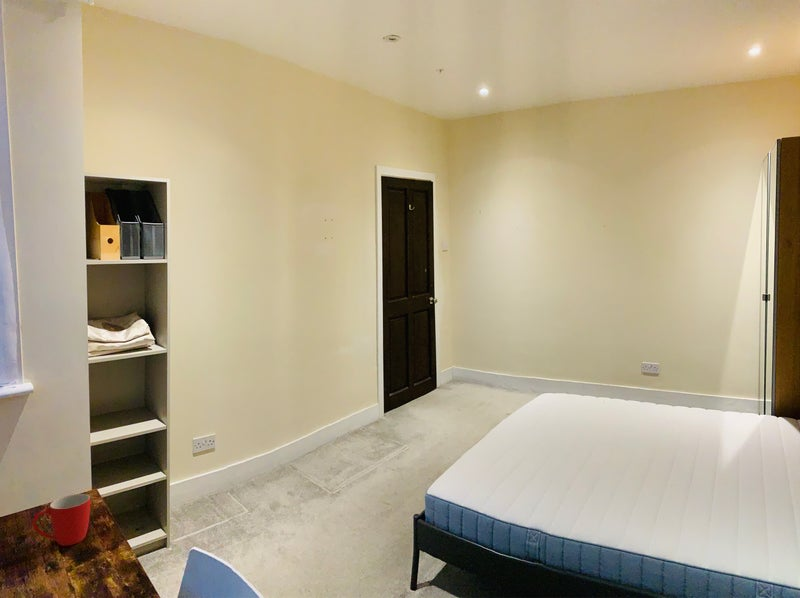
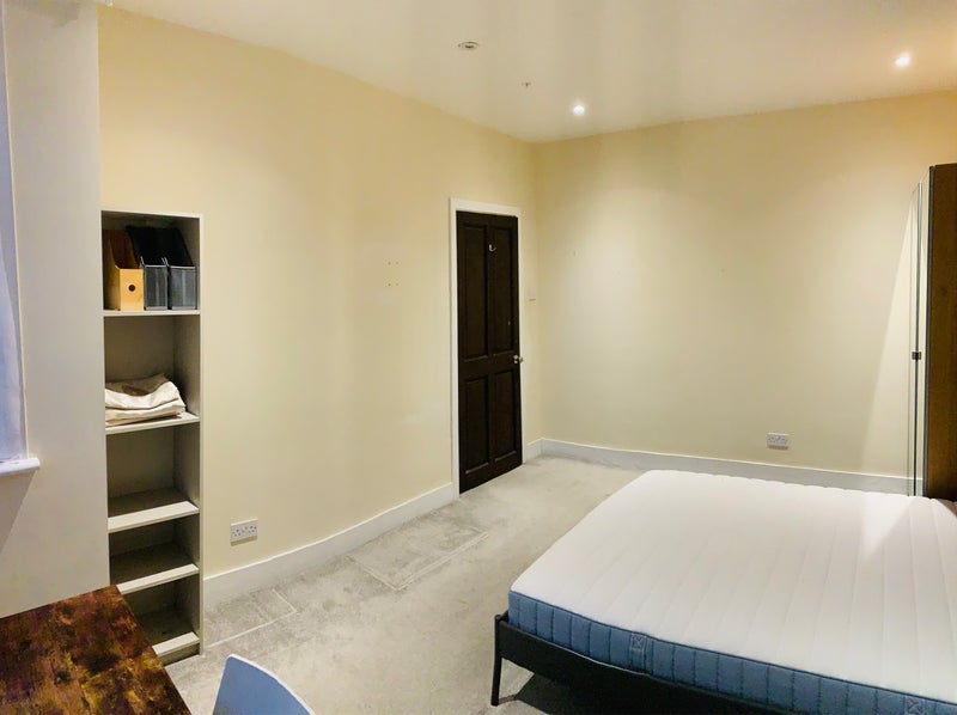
- mug (62, 523)
